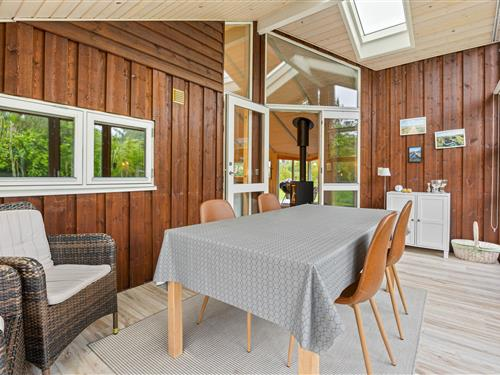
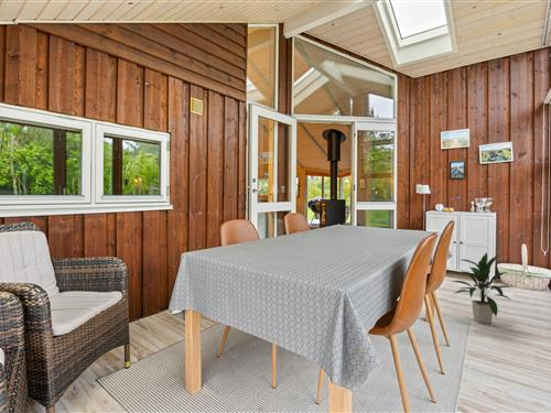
+ indoor plant (482, 286)
